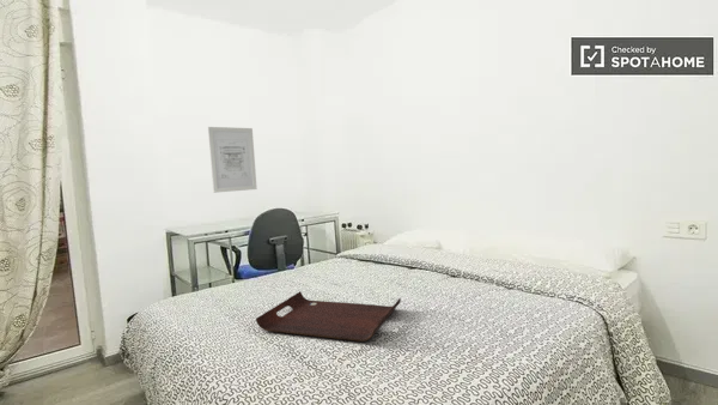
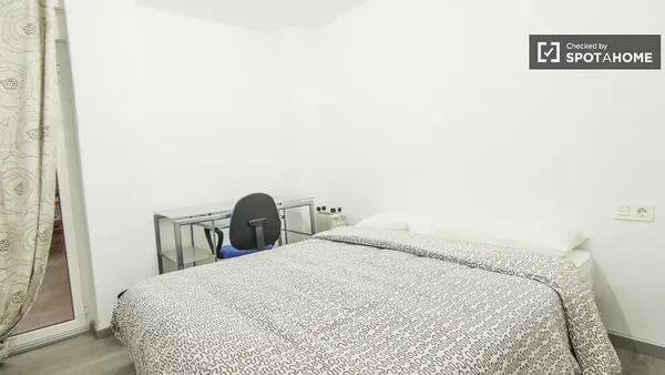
- wall art (233, 159)
- serving tray (331, 313)
